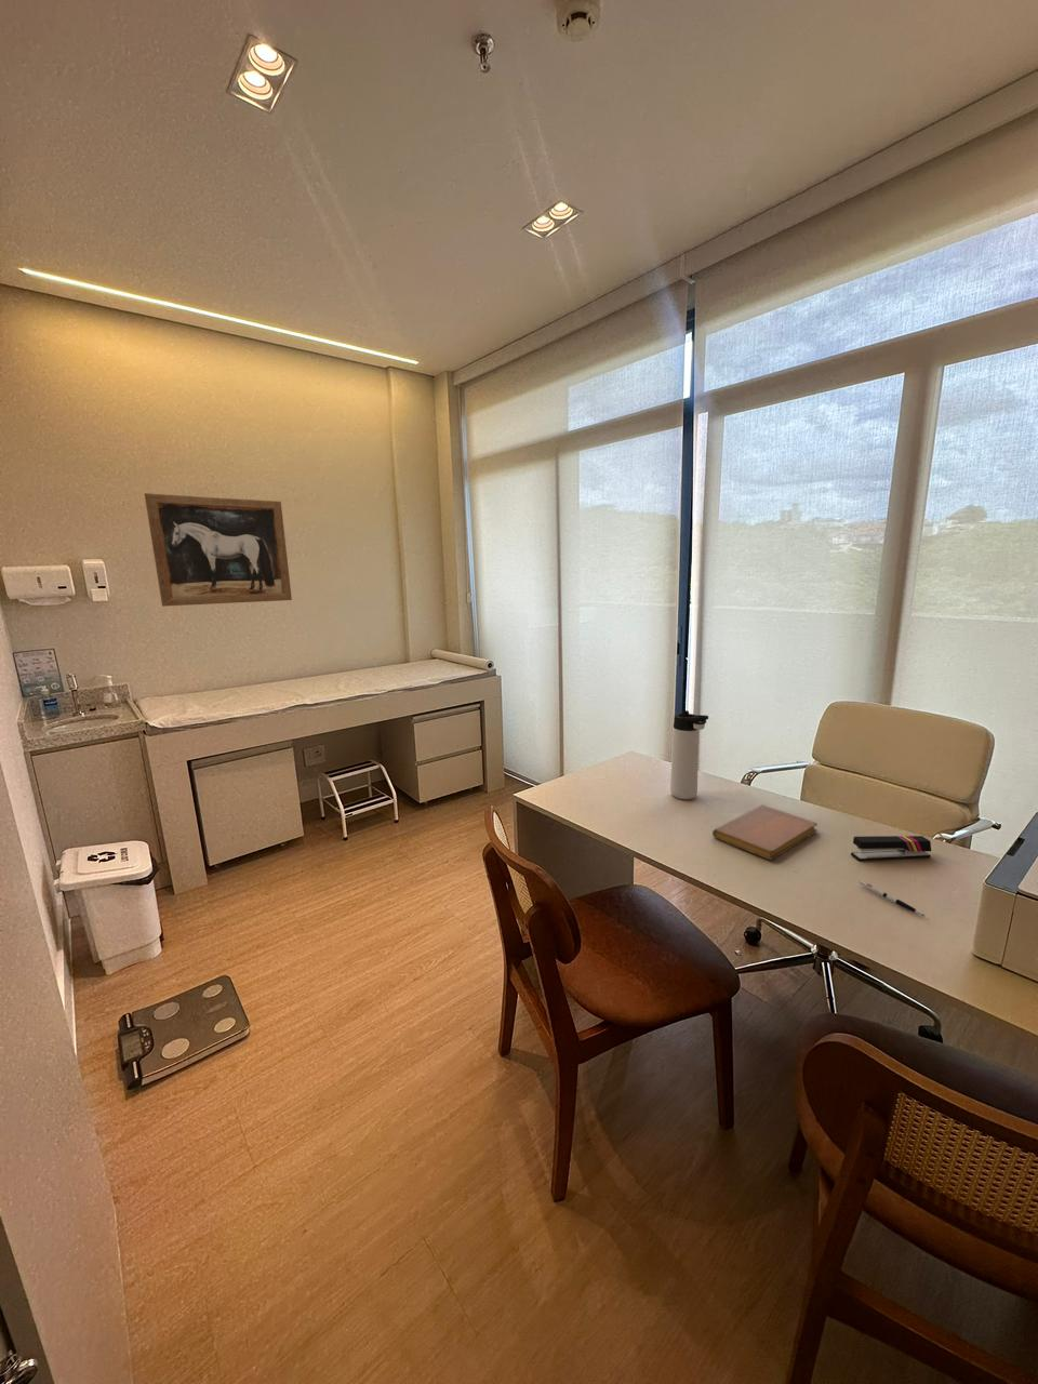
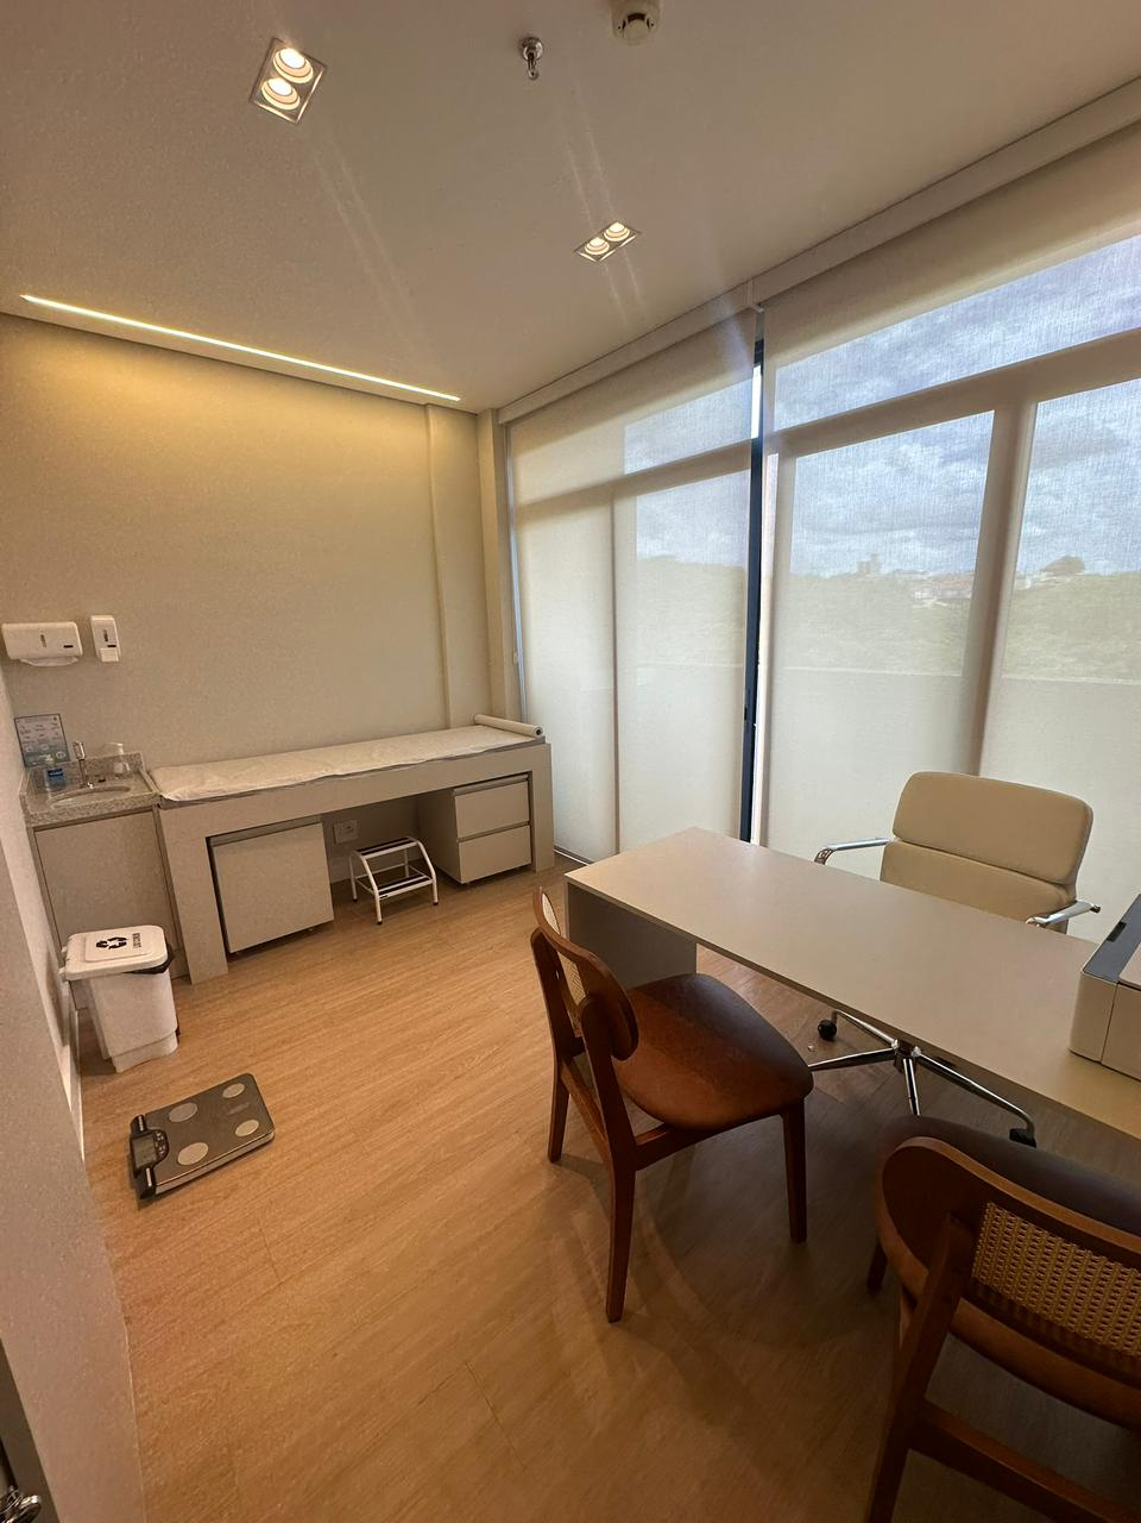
- wall art (224, 550)
- thermos bottle (689, 755)
- notebook (764, 829)
- pen (890, 898)
- stapler (891, 847)
